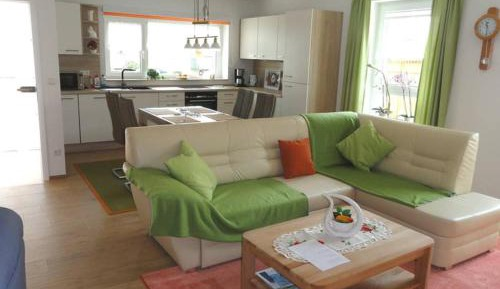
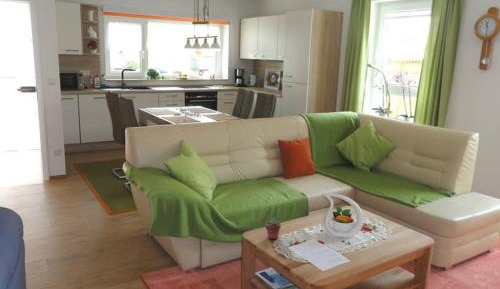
+ potted succulent (273, 227)
